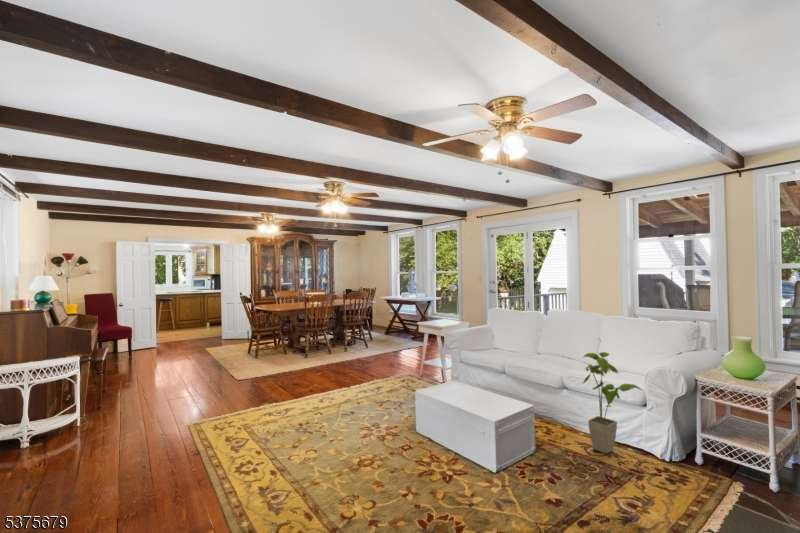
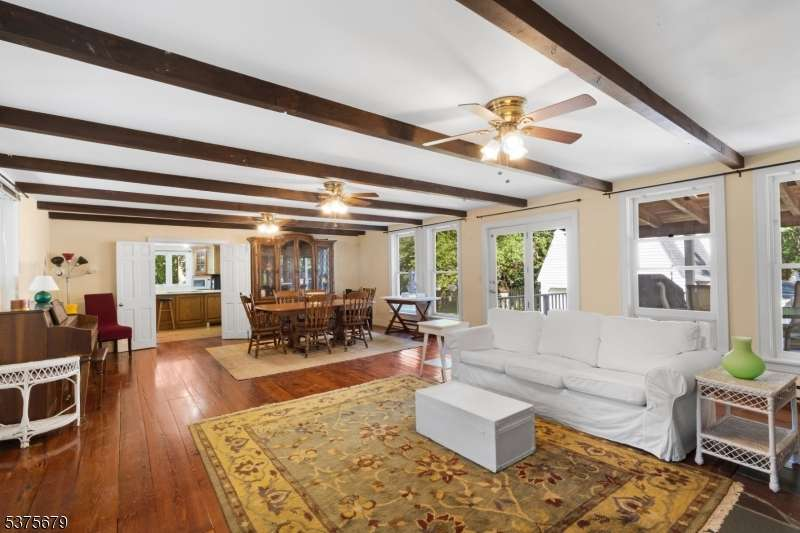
- house plant (607, 402)
